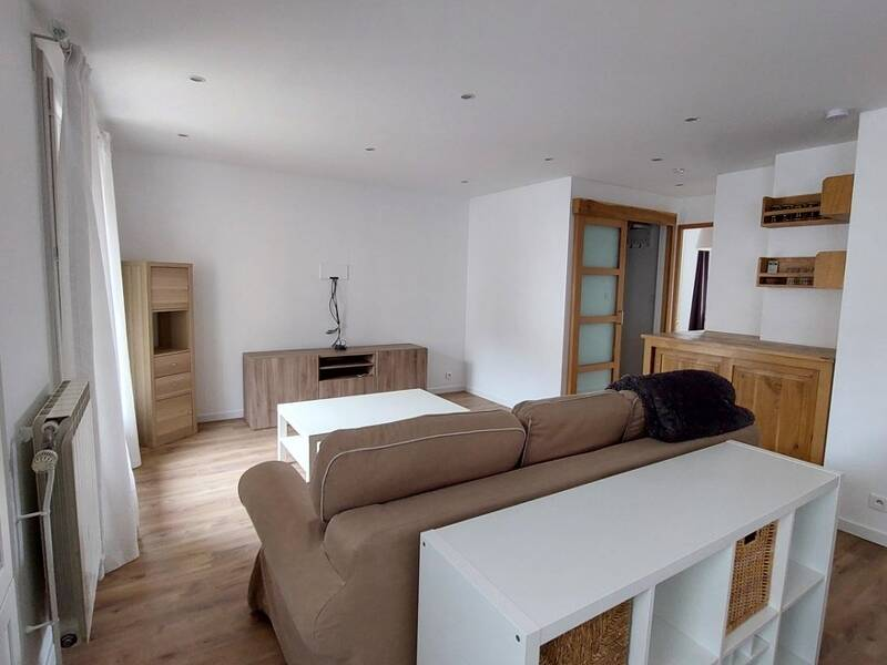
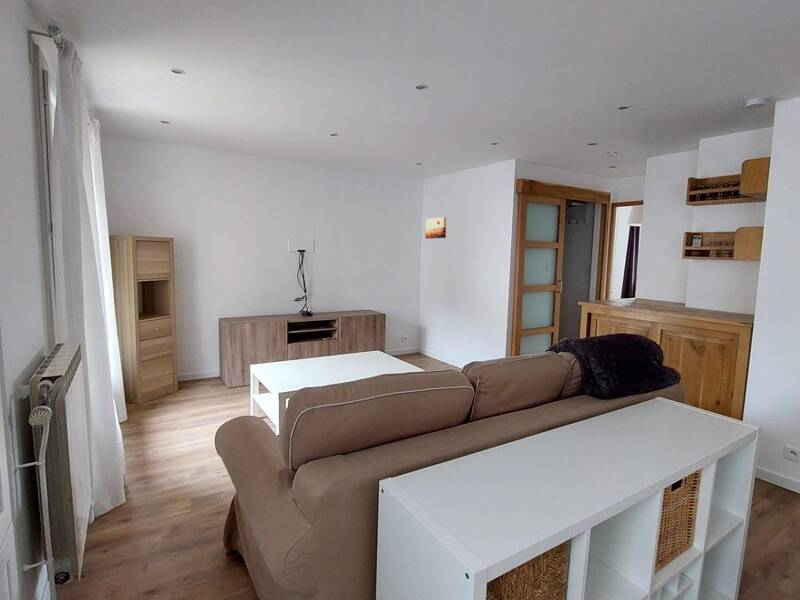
+ wall art (435, 228)
